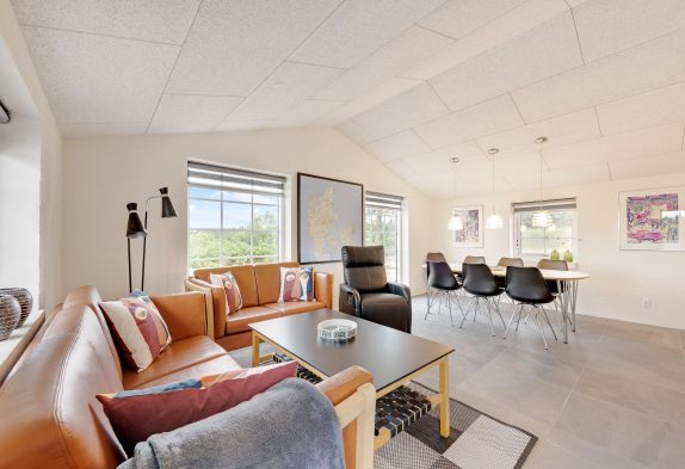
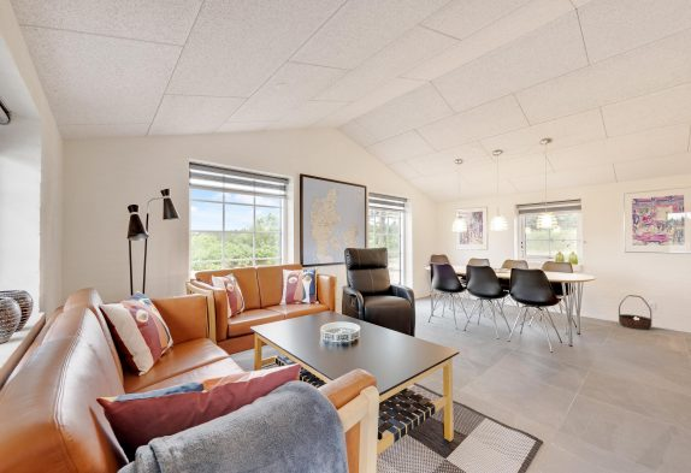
+ basket (634, 315)
